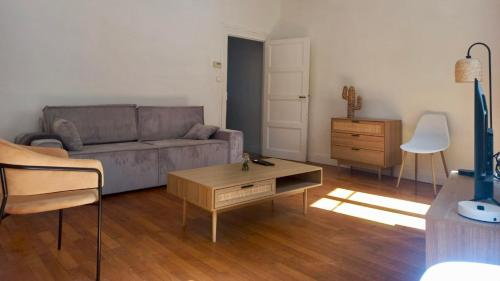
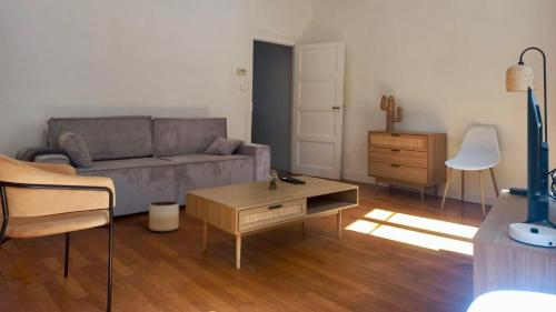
+ planter (163, 215)
